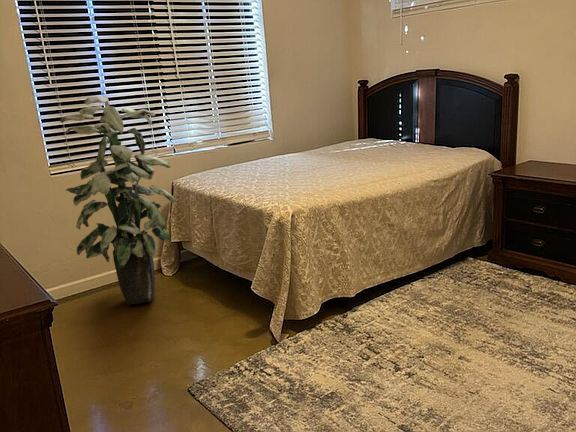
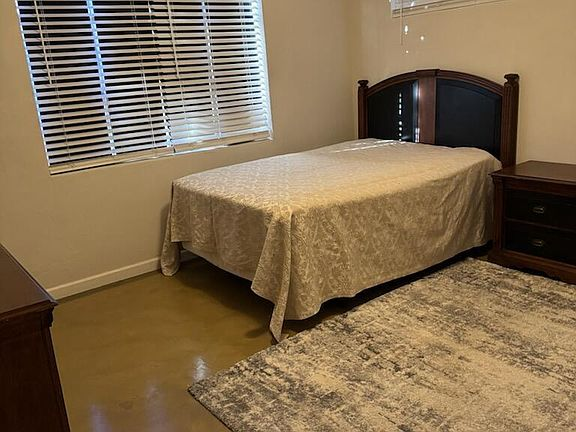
- indoor plant (119, 202)
